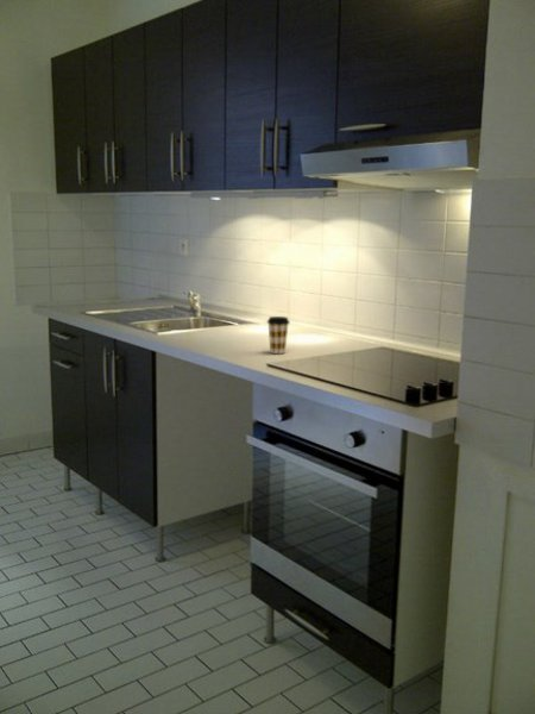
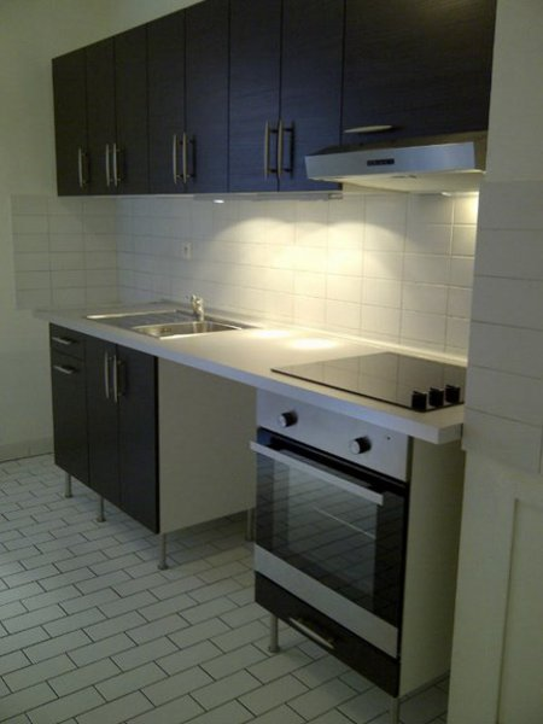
- coffee cup (277, 334)
